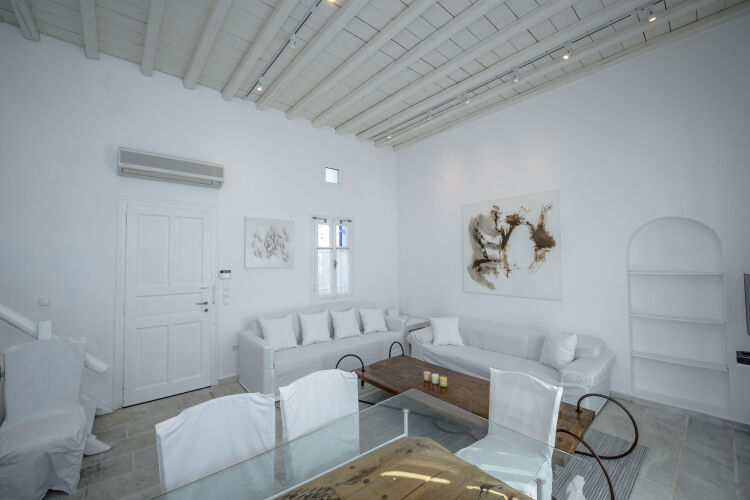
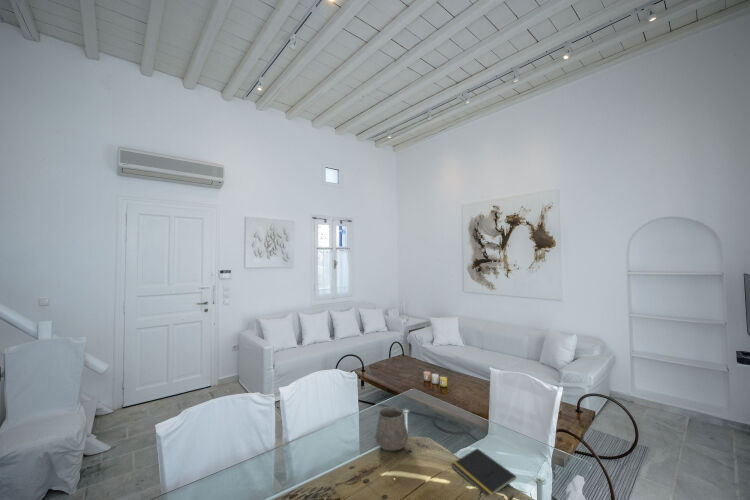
+ notepad (482, 471)
+ ceramic cup (391, 428)
